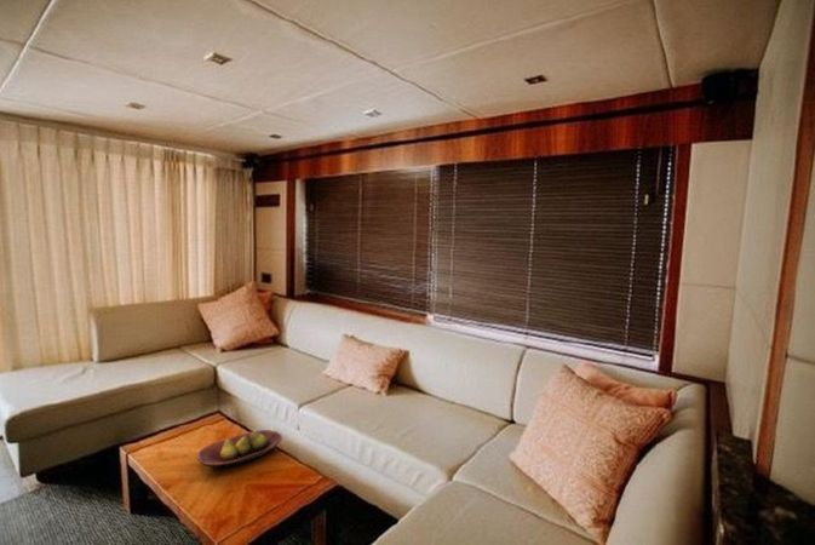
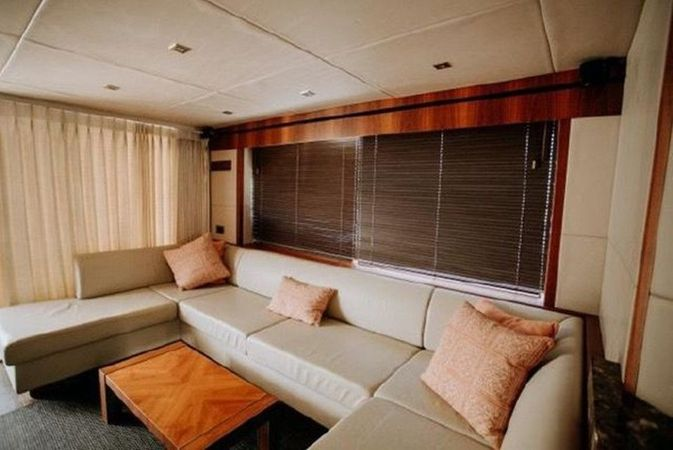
- fruit bowl (241, 446)
